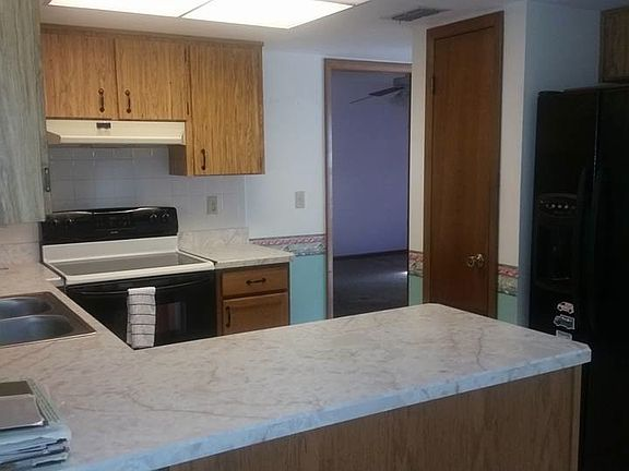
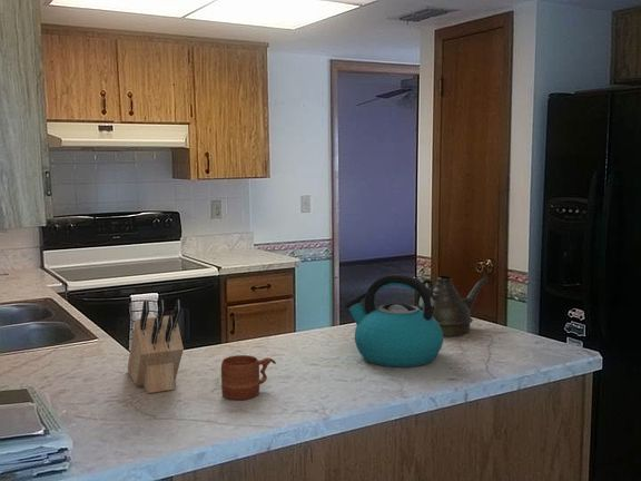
+ kettle (392, 315)
+ mug (250, 375)
+ knife block (154, 337)
+ teapot (453, 302)
